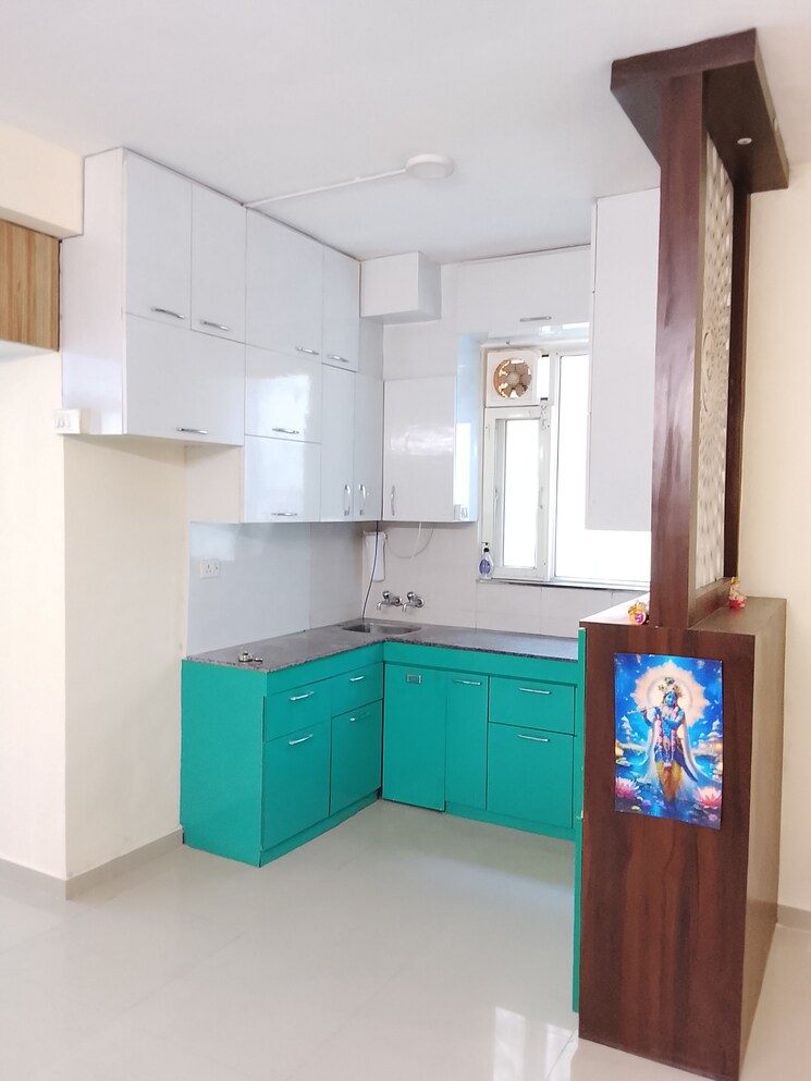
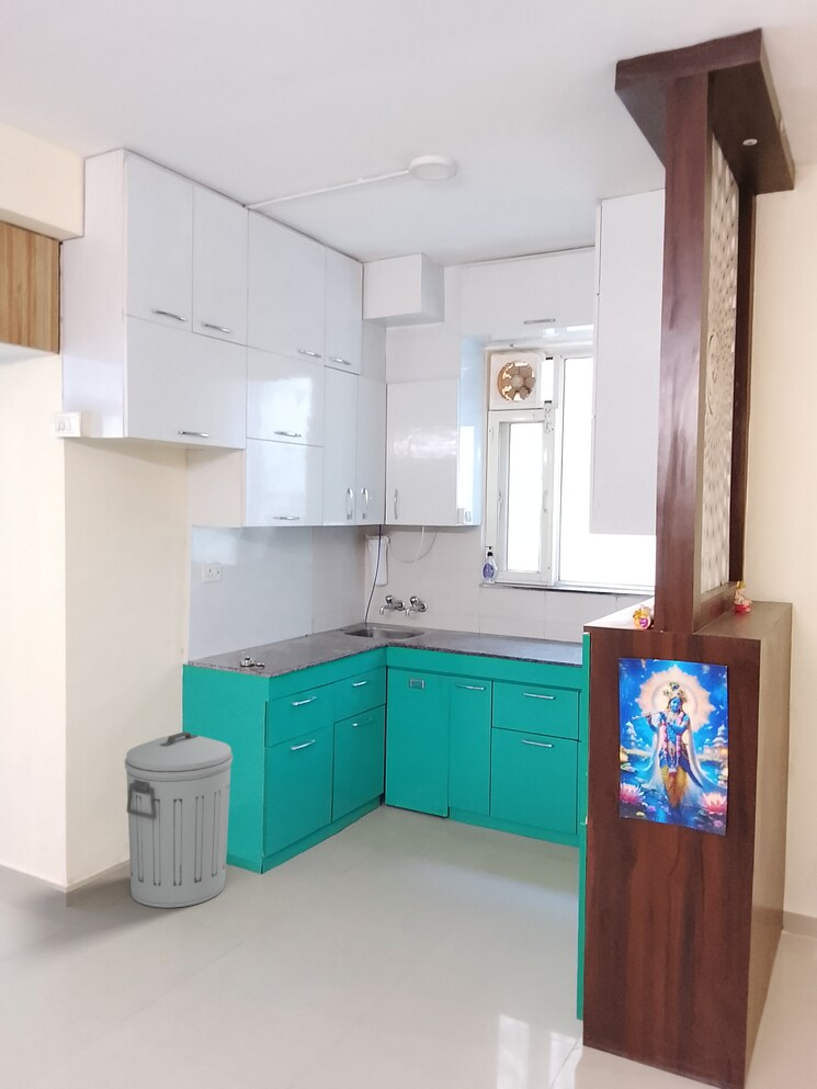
+ trash can (179, 810)
